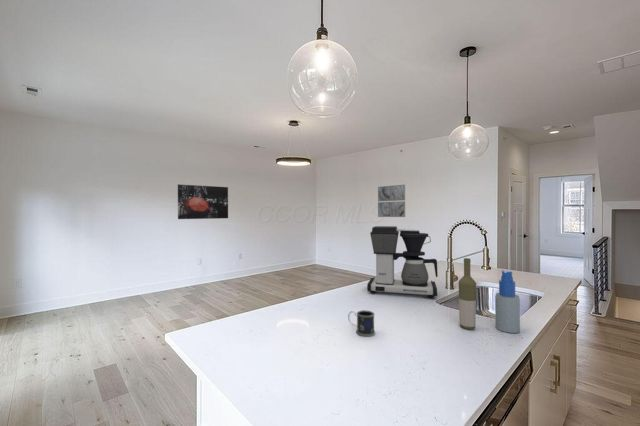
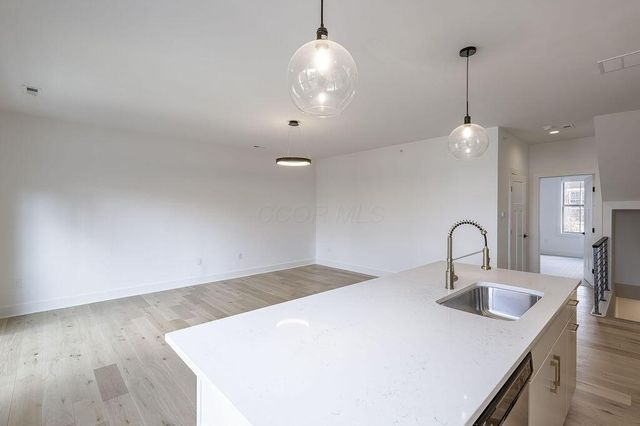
- wall art (391, 200)
- mug (361, 321)
- spray bottle (507, 299)
- bottle (467, 292)
- coffee maker (403, 257)
- wall art (204, 202)
